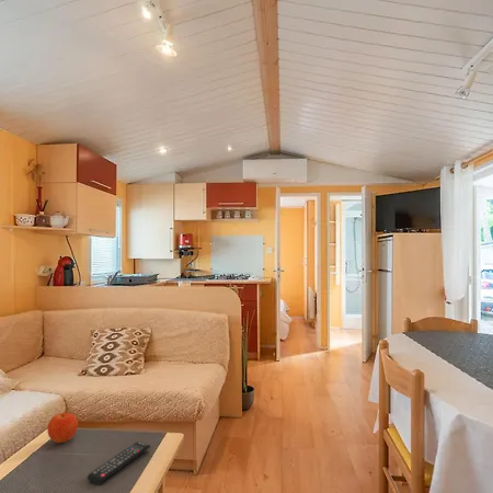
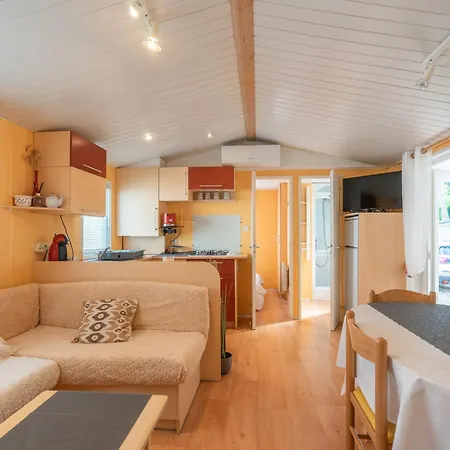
- fruit (62, 427)
- remote control (121, 461)
